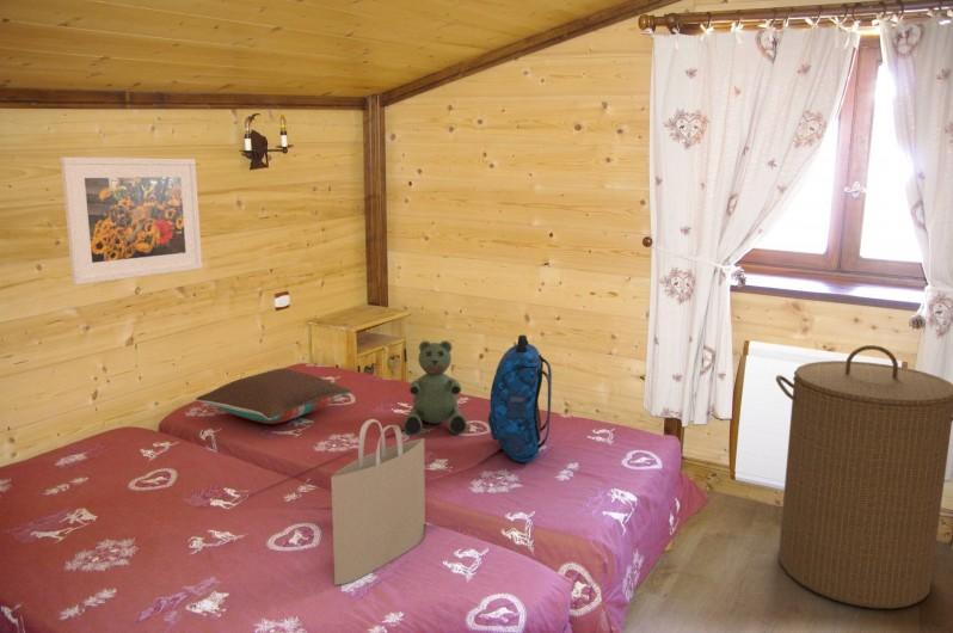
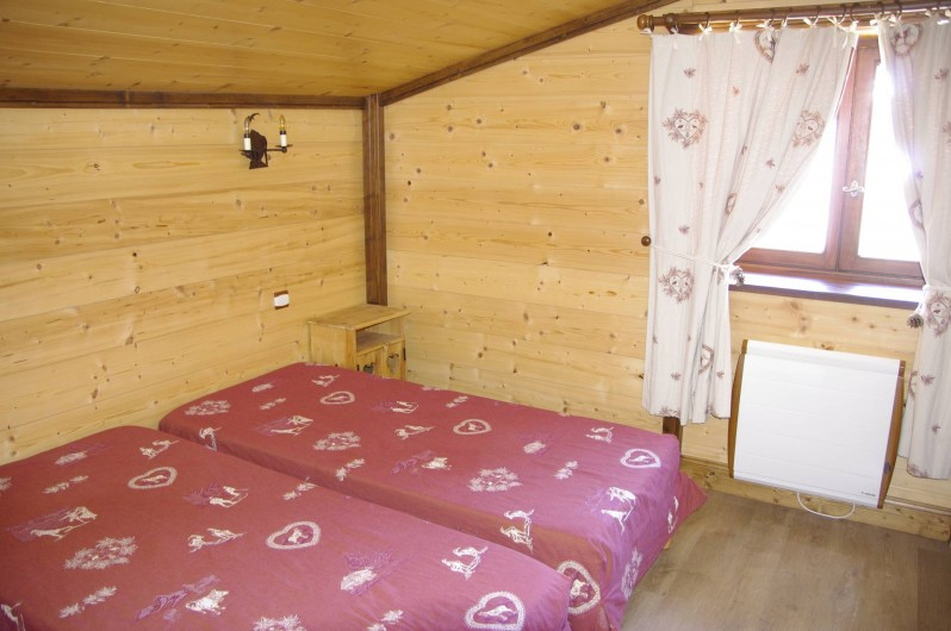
- pillow (275, 394)
- backpack (519, 395)
- tote bag (381, 491)
- teddy bear (435, 383)
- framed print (137, 217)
- laundry hamper (863, 461)
